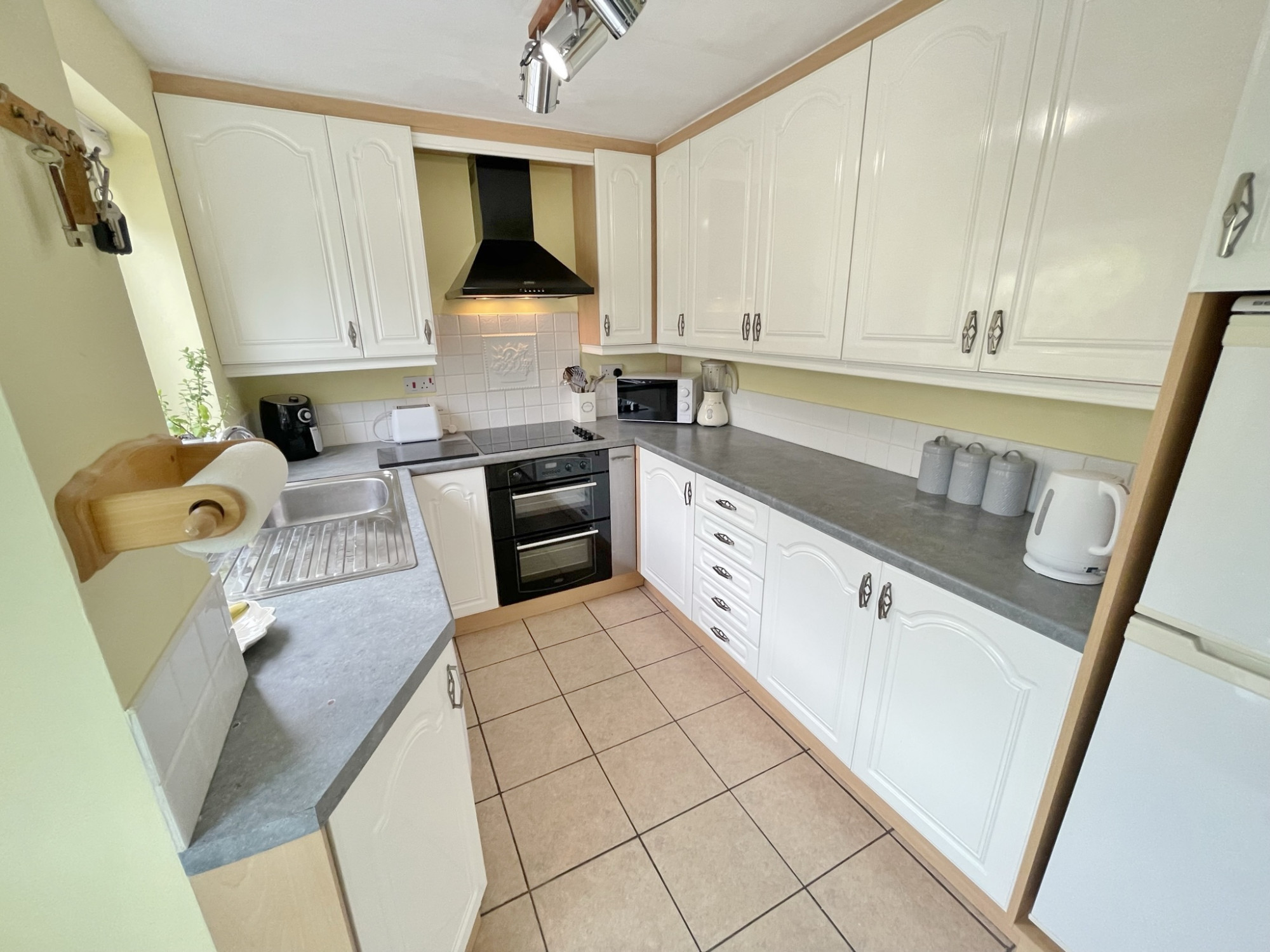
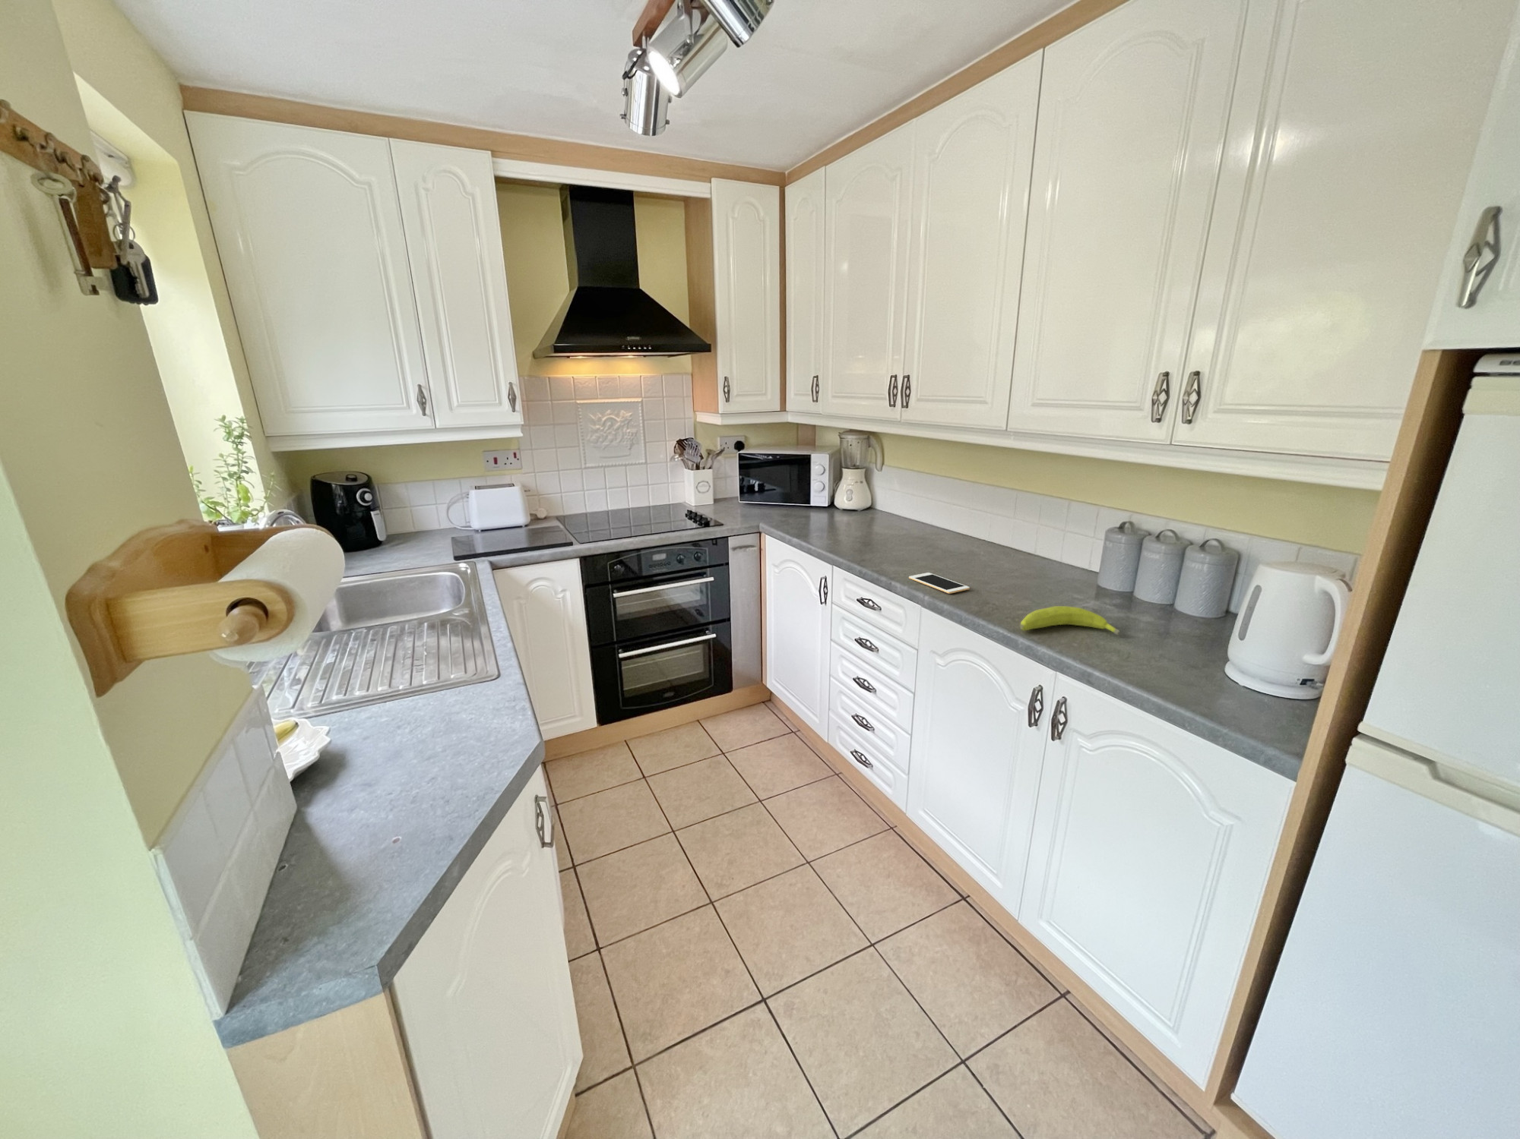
+ cell phone (938, 583)
+ fruit (1065, 622)
